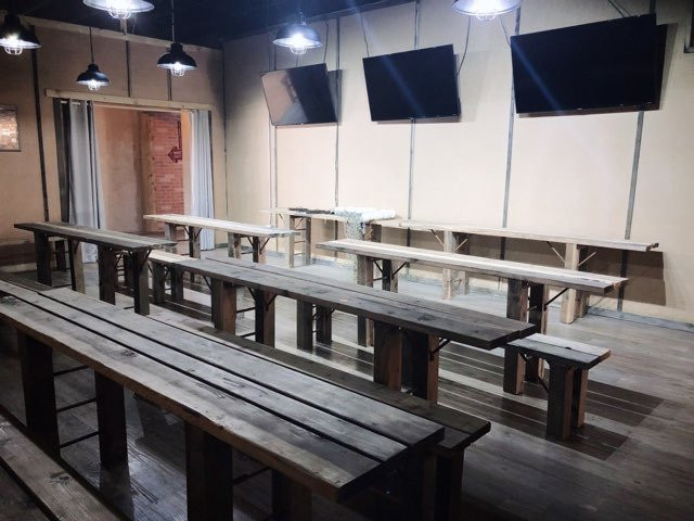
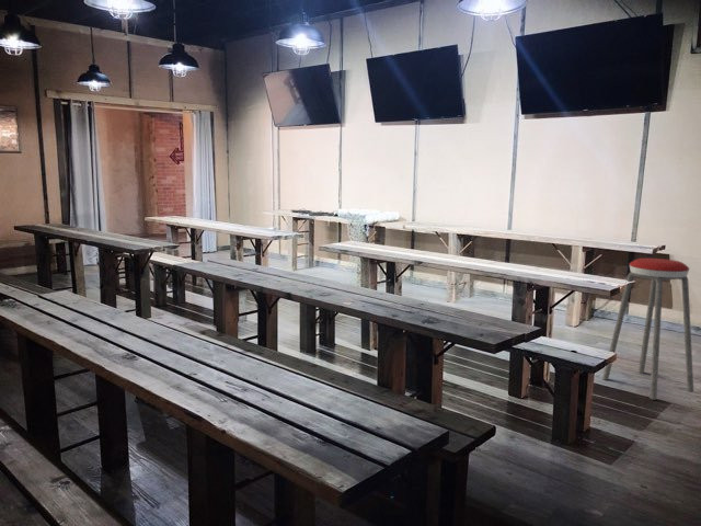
+ music stool (654, 323)
